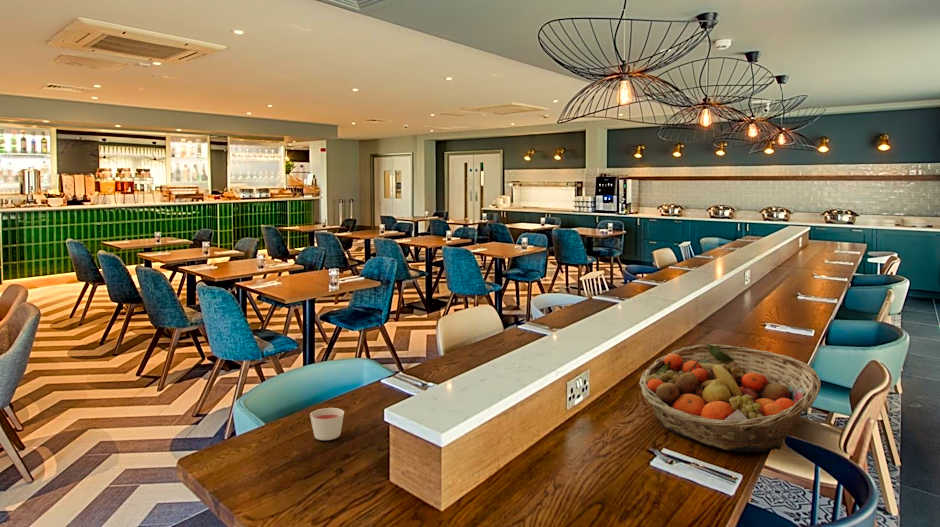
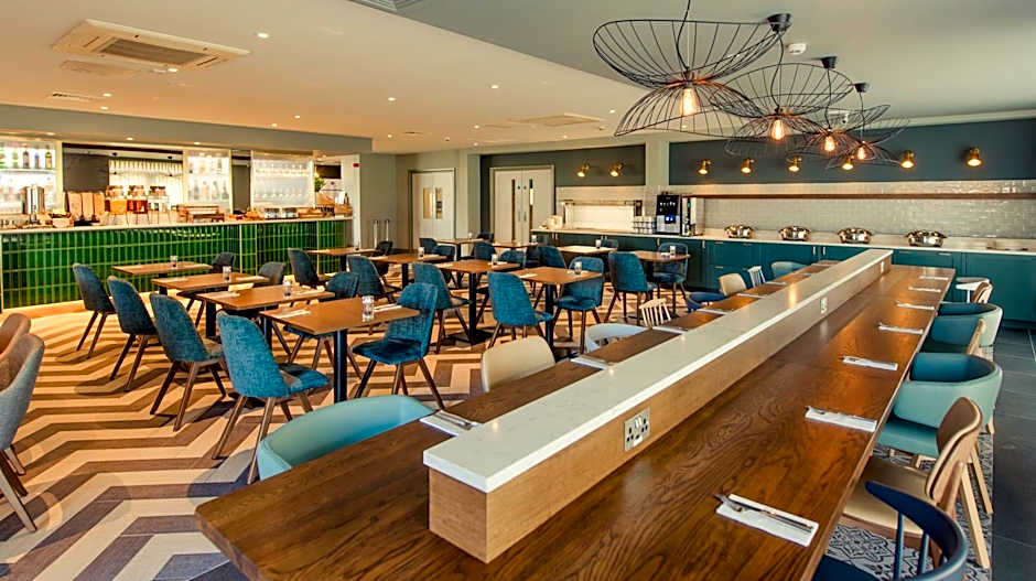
- fruit basket (723, 393)
- candle (327, 424)
